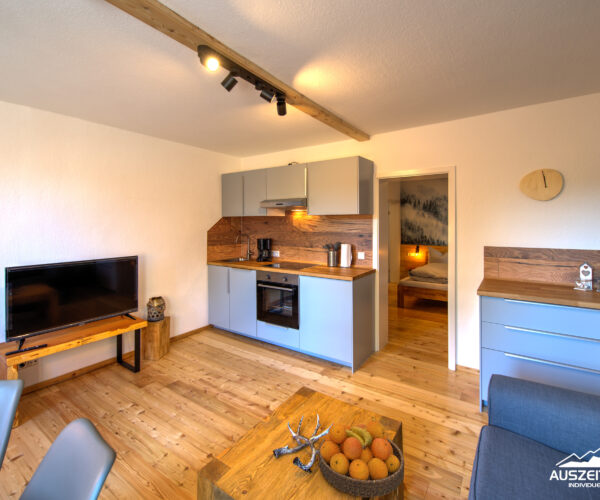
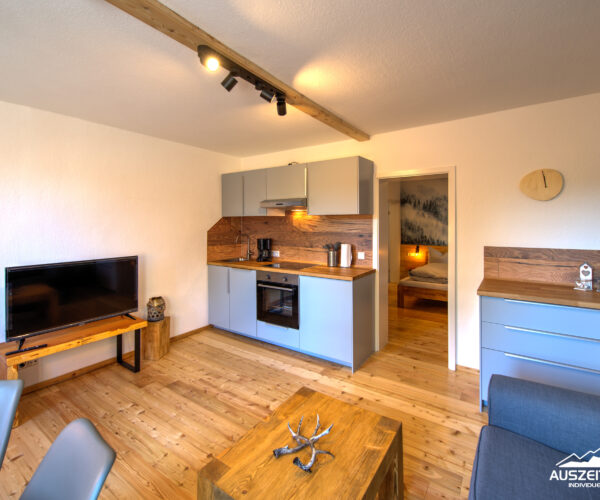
- fruit bowl (360, 446)
